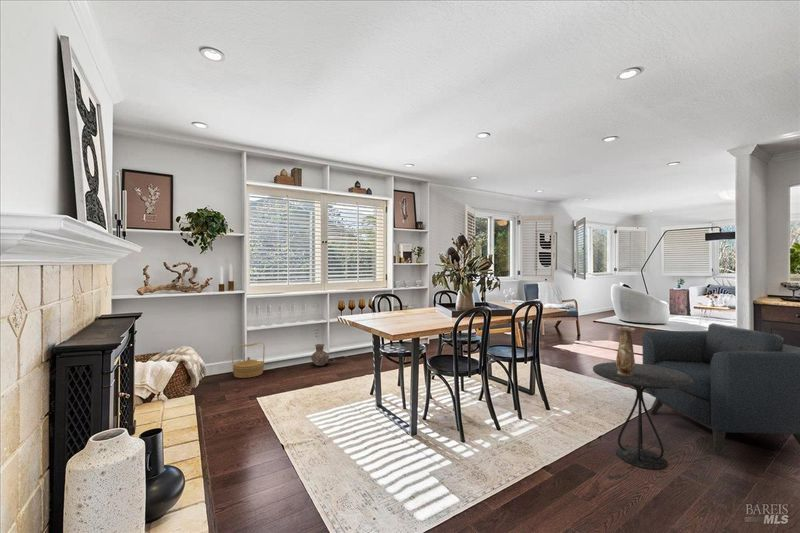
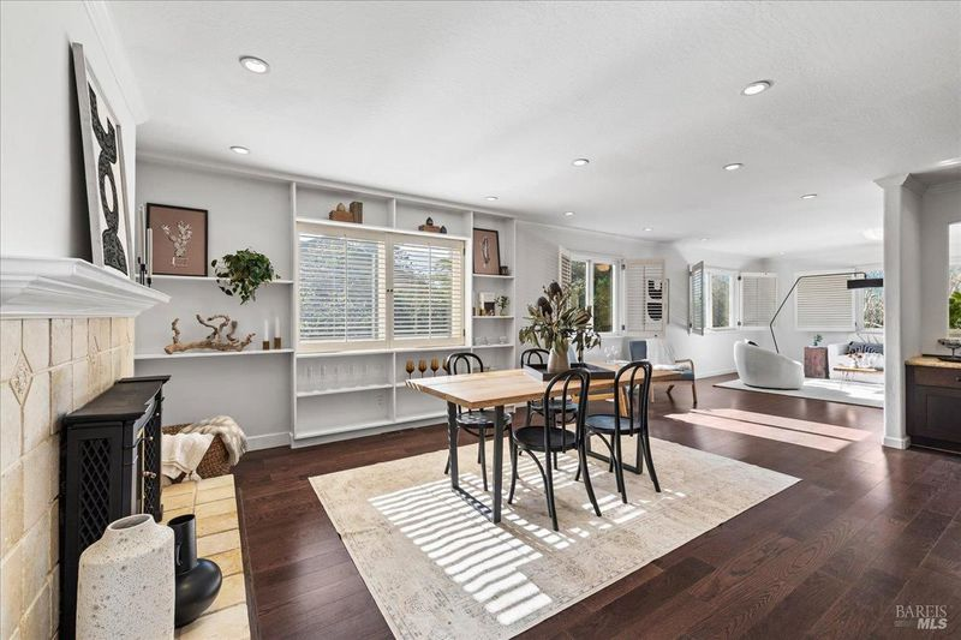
- vase (625, 350)
- basket (248, 358)
- ceramic jug (320, 354)
- side table (640, 415)
- armchair (721, 379)
